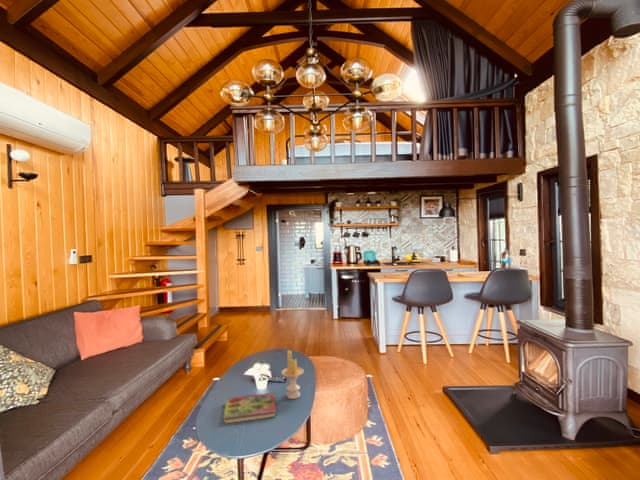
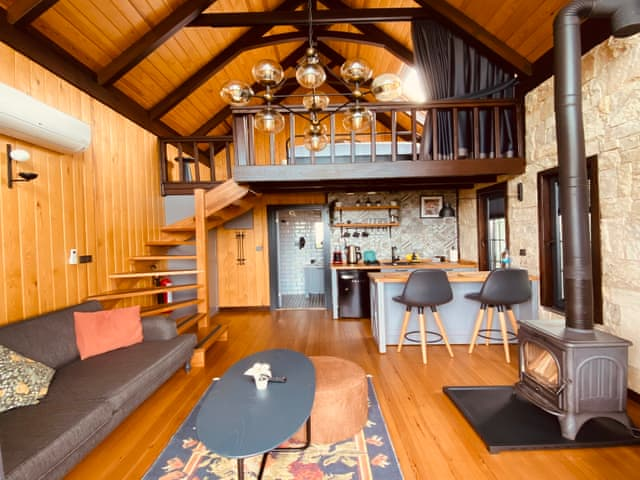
- candle (292, 373)
- book (250, 406)
